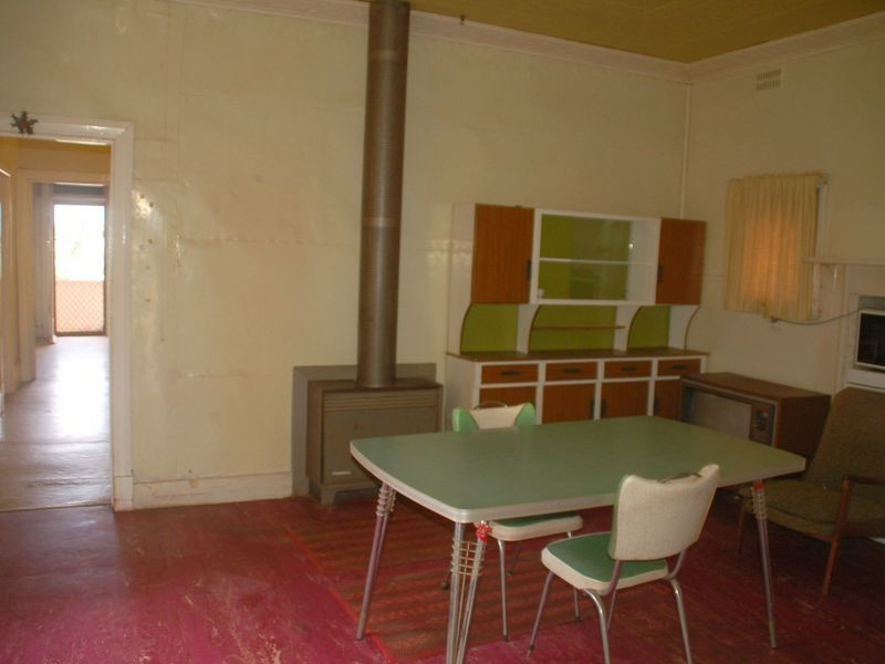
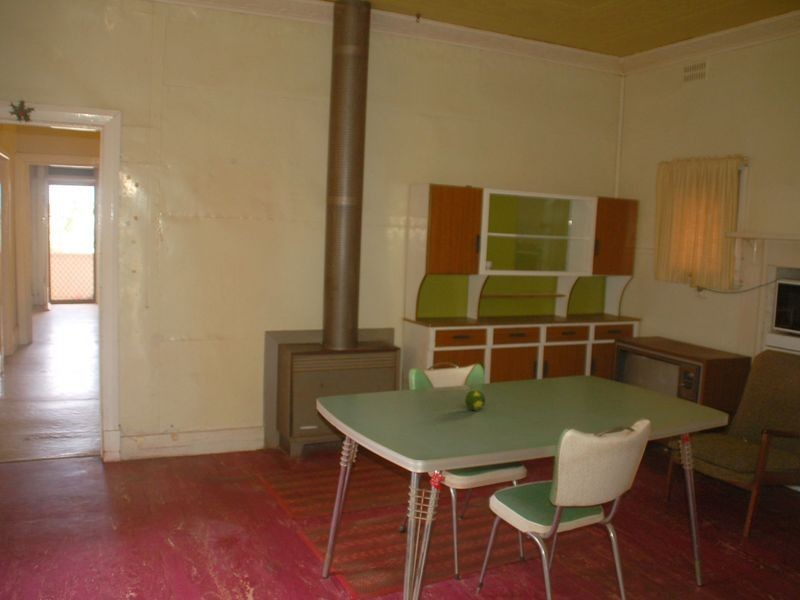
+ fruit (475, 399)
